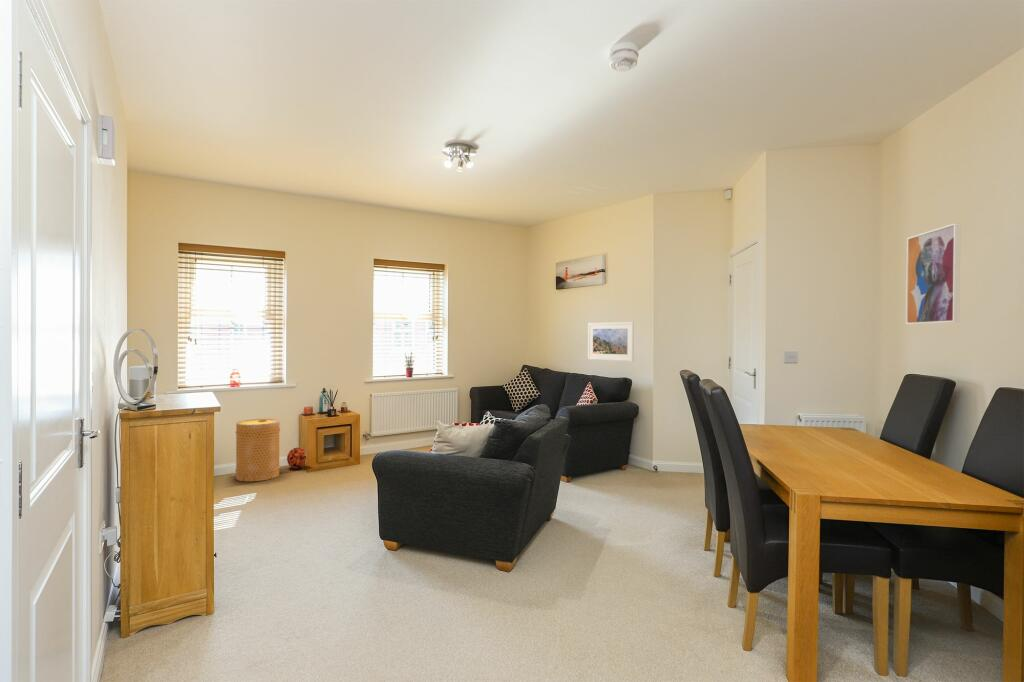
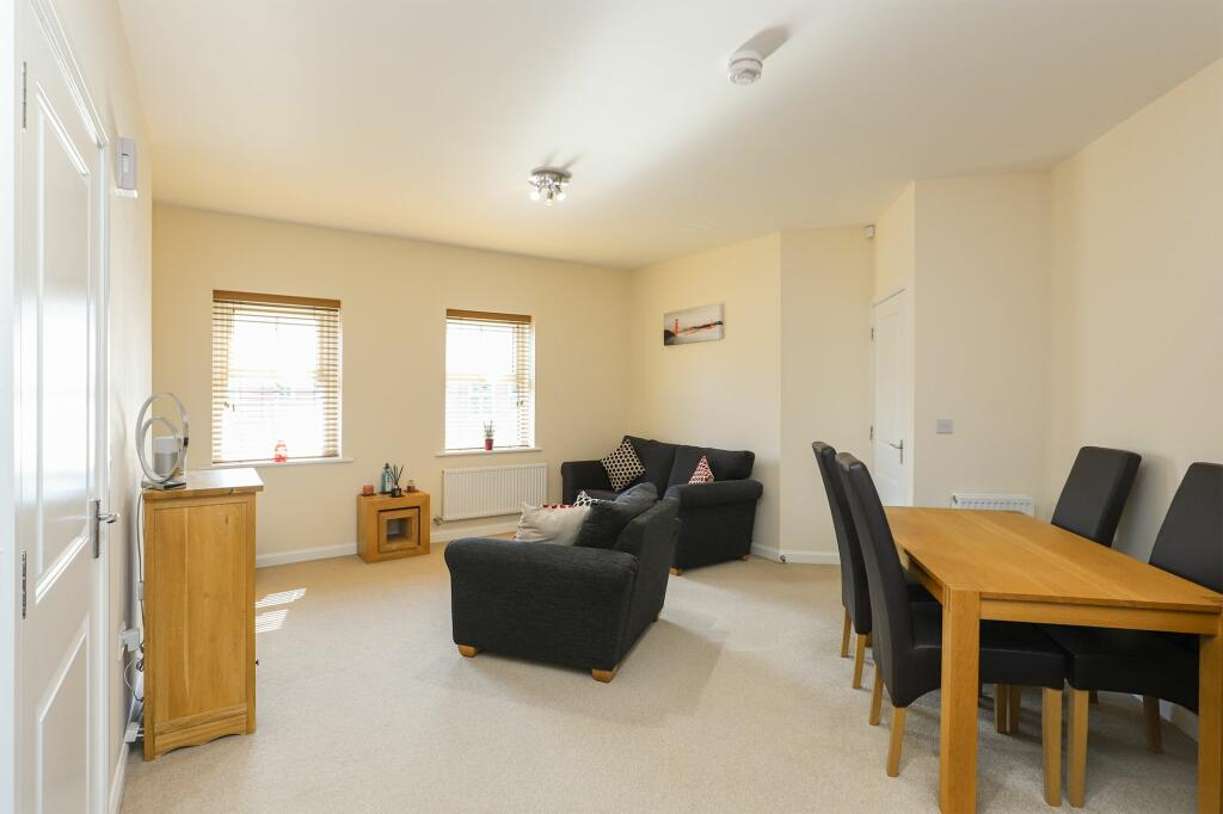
- basket (258, 448)
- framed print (609, 341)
- wall art (931, 277)
- decorative ball (298, 457)
